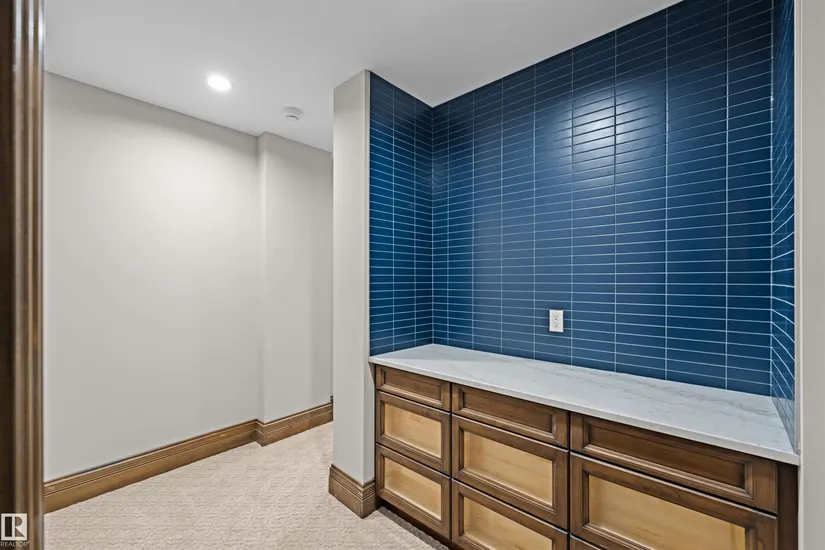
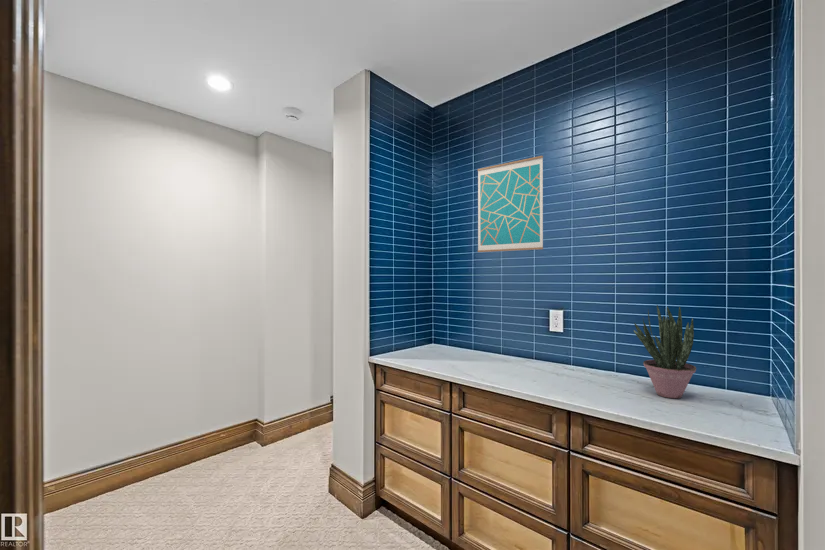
+ wall art (508, 206)
+ potted plant (663, 349)
